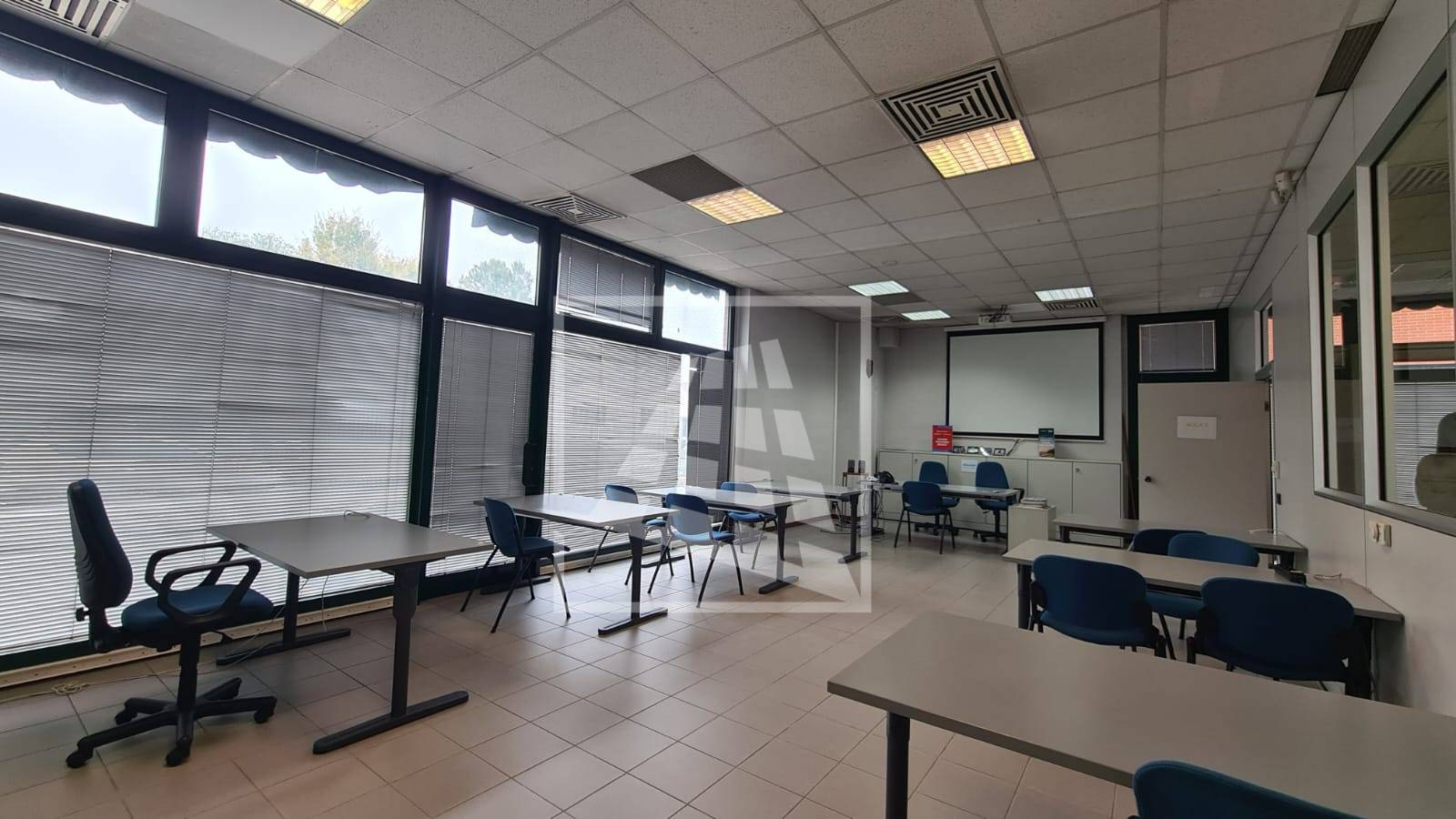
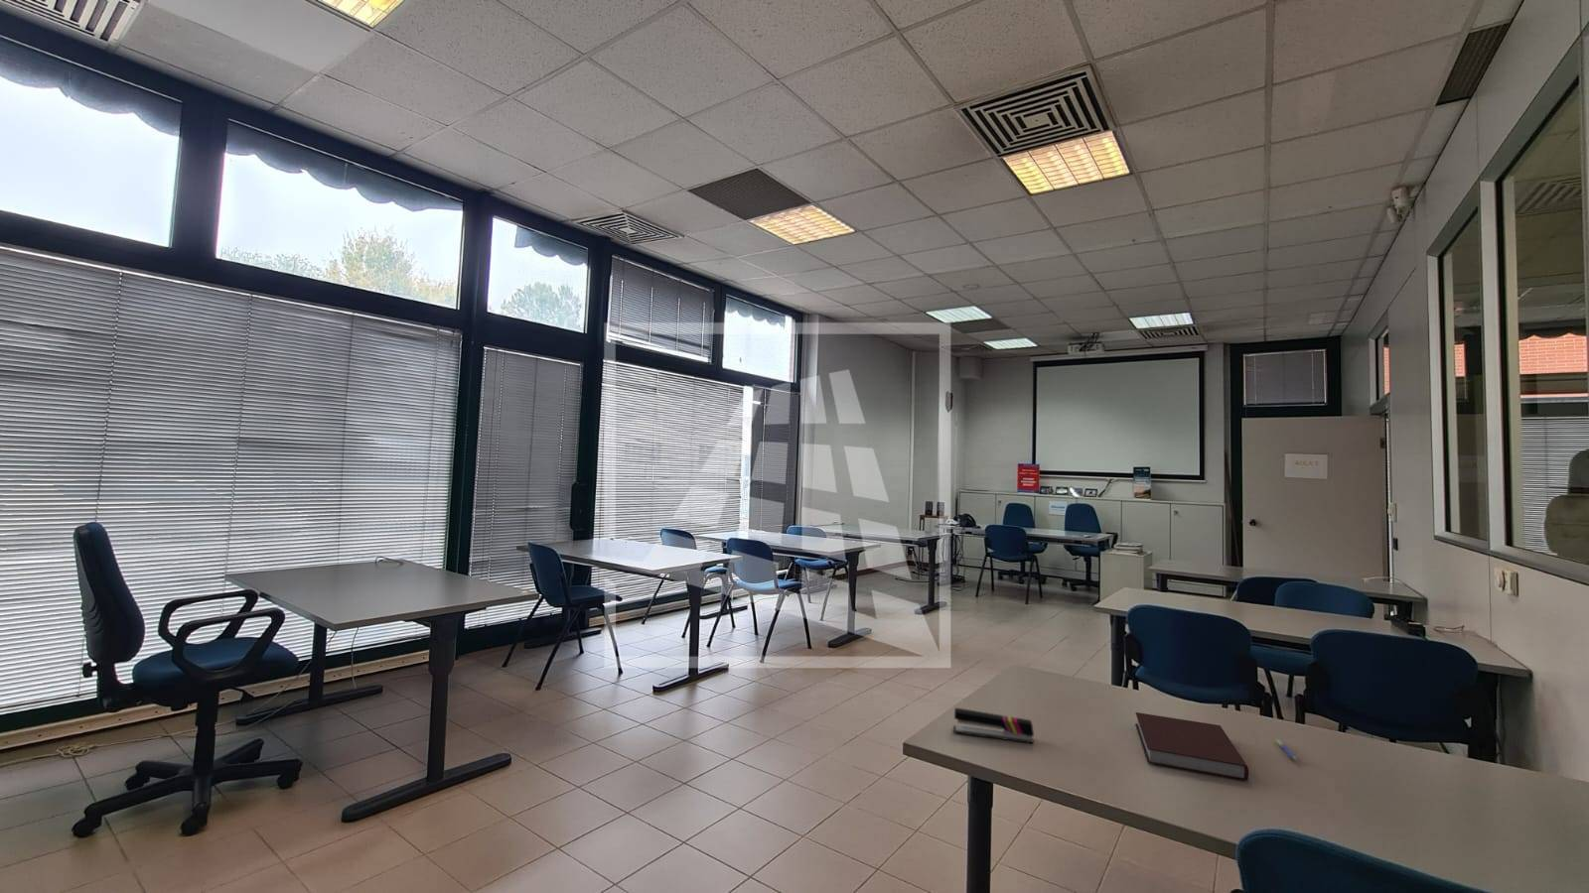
+ notebook (1186, 743)
+ pen (1286, 748)
+ stapler (992, 724)
